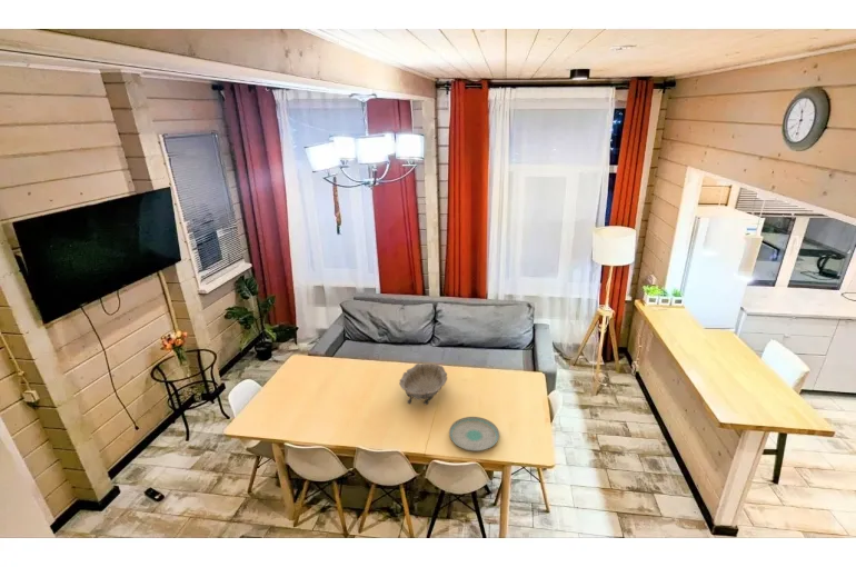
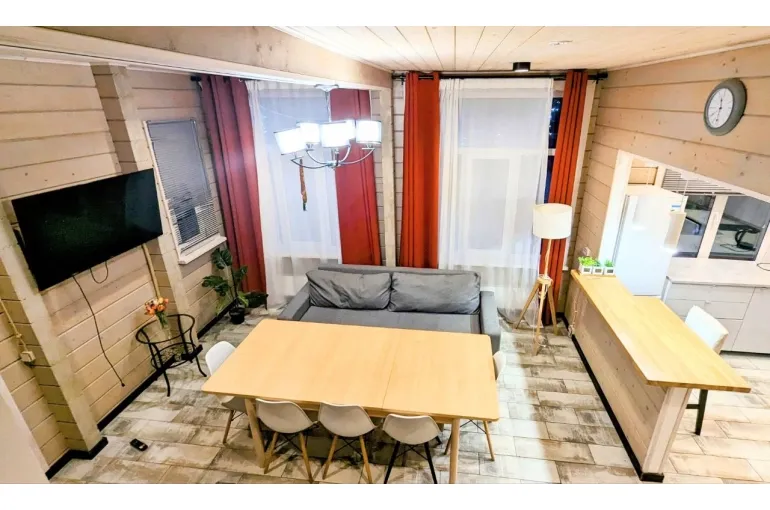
- decorative bowl (424, 386)
- plate (474, 434)
